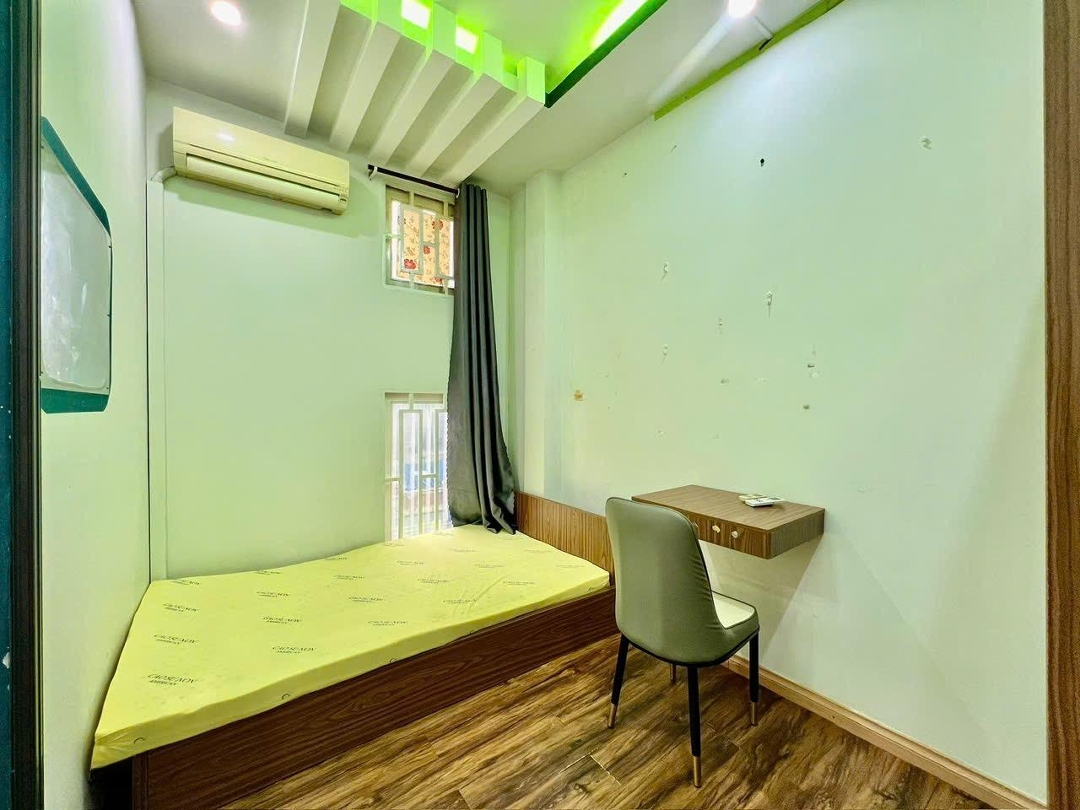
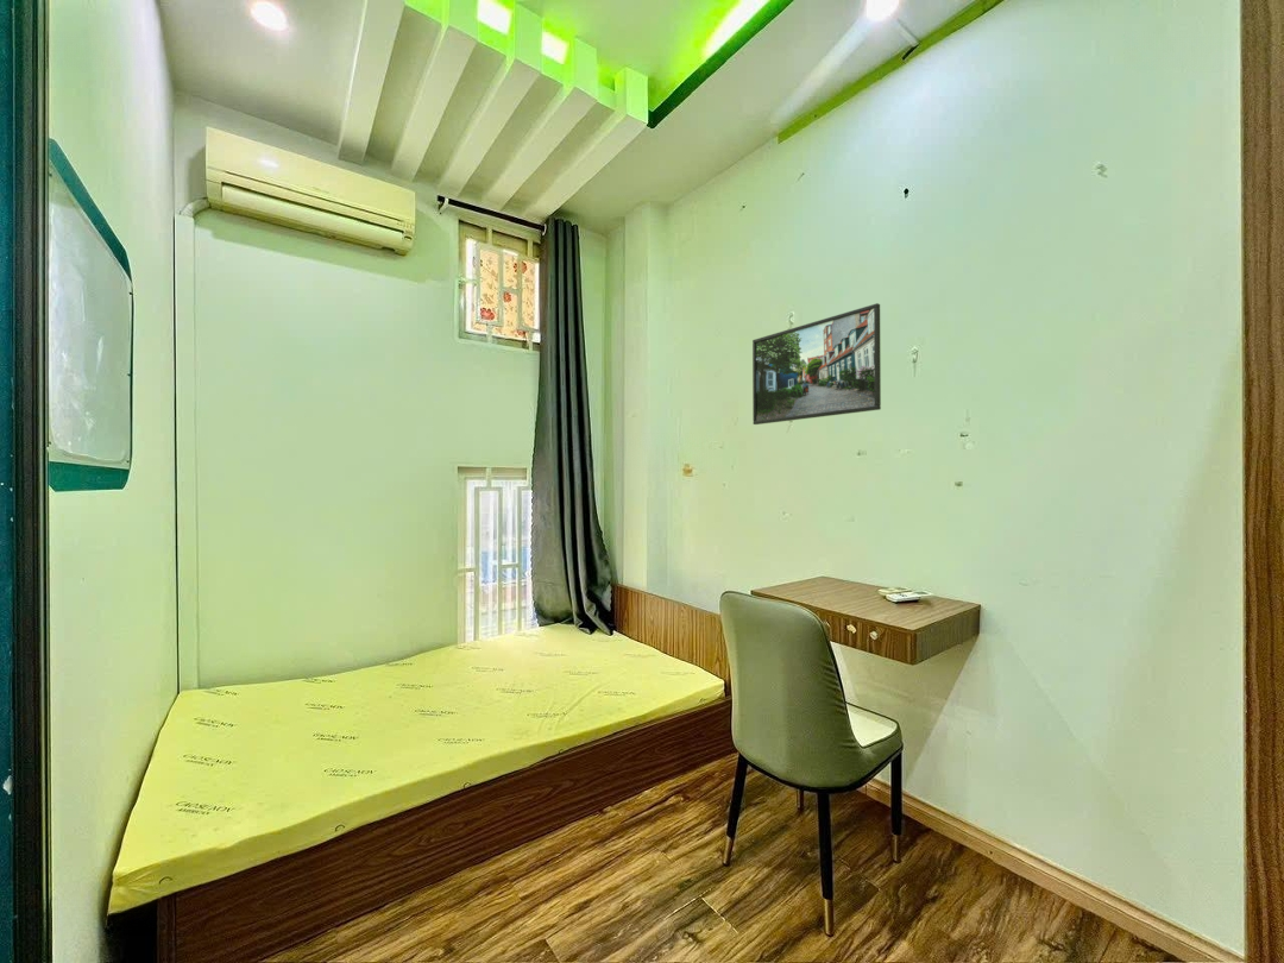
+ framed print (808, 371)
